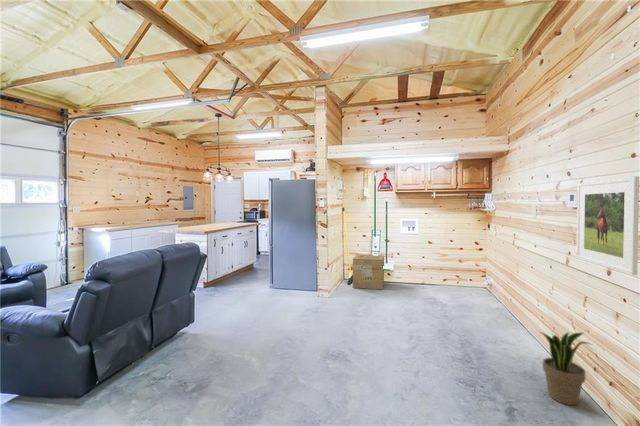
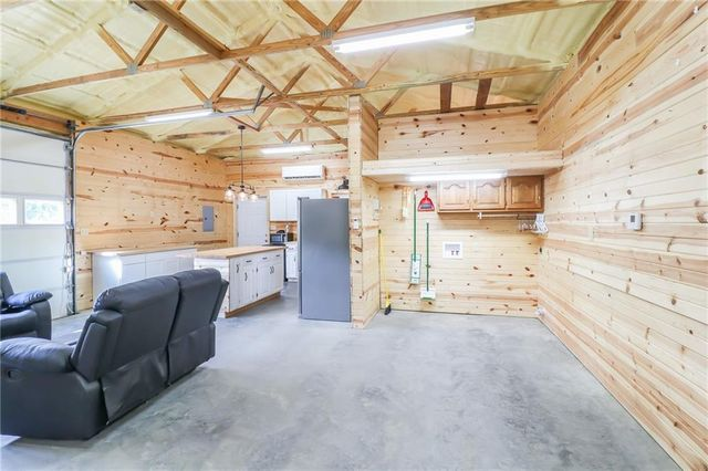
- cardboard box (368, 270)
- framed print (603, 223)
- potted plant (564, 363)
